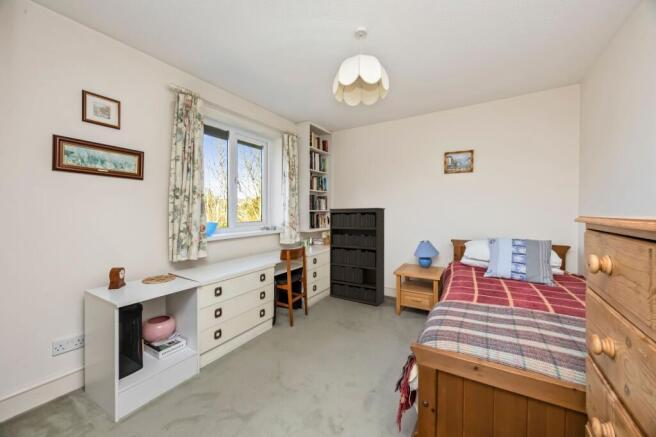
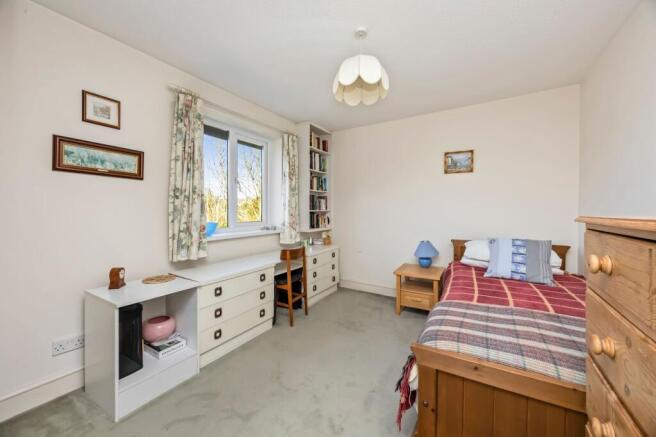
- bookshelf (356, 253)
